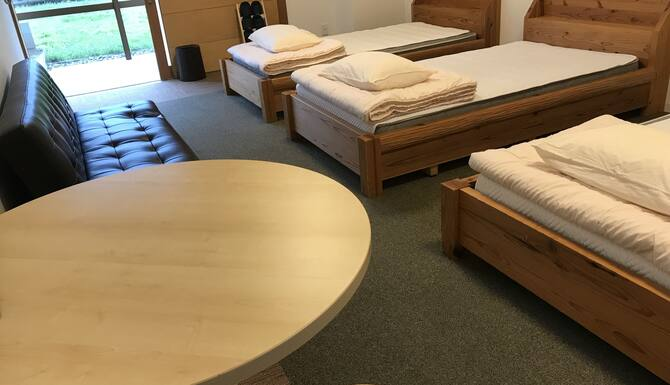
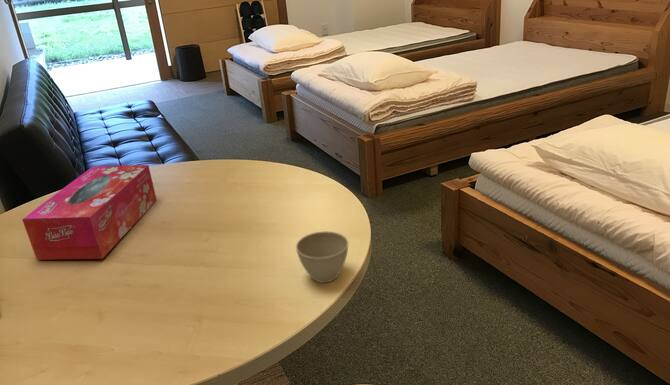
+ tissue box (96, 208)
+ flower pot (323, 259)
